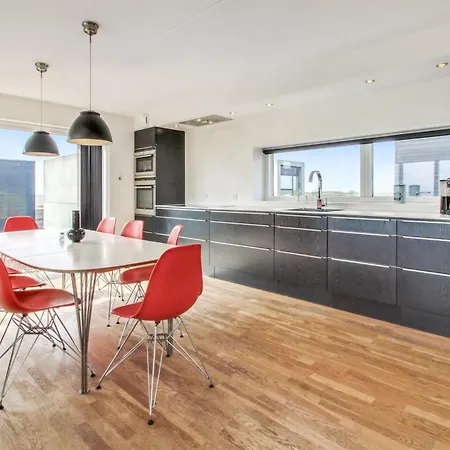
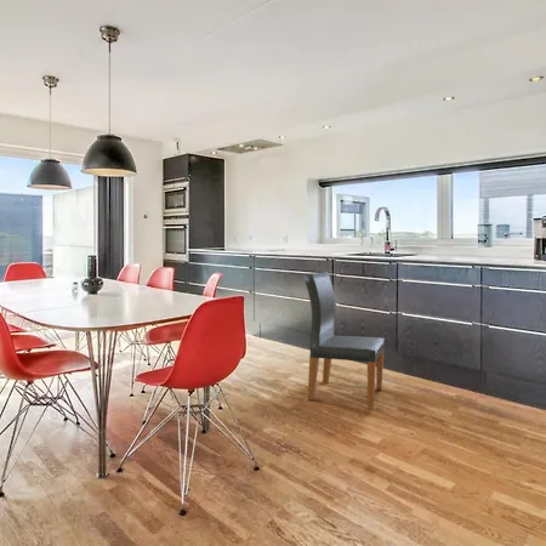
+ dining chair (345, 336)
